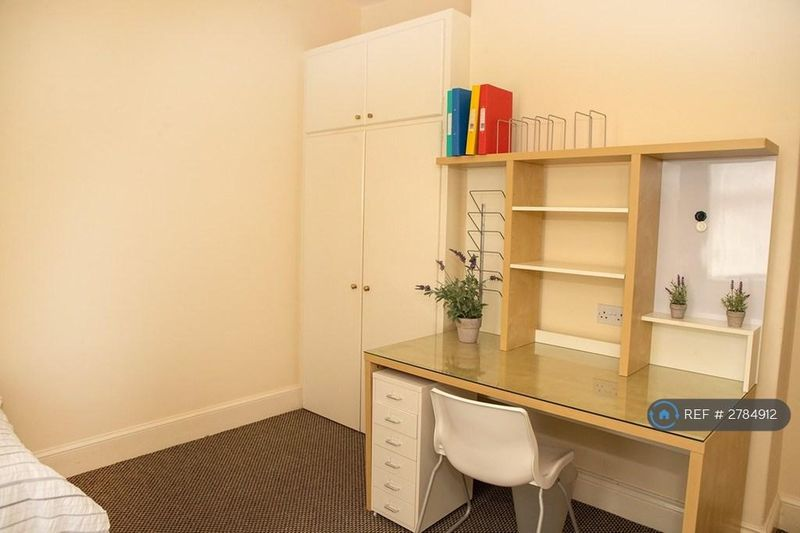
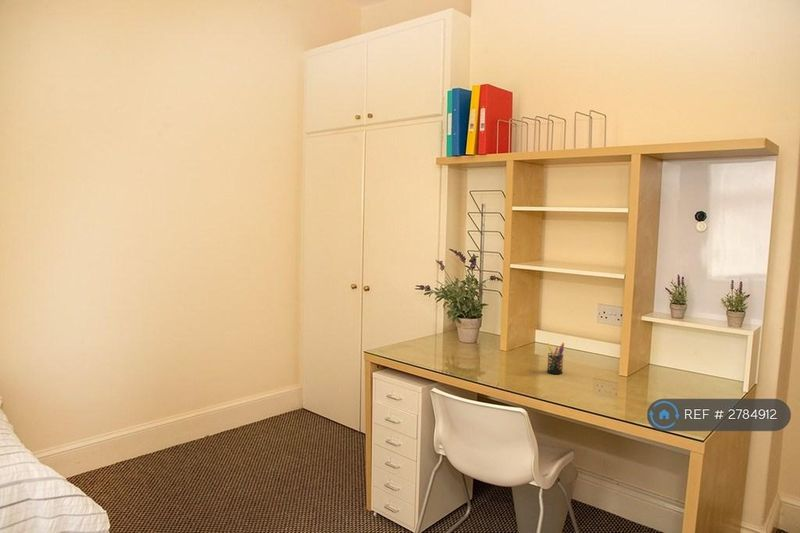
+ pen holder (557, 356)
